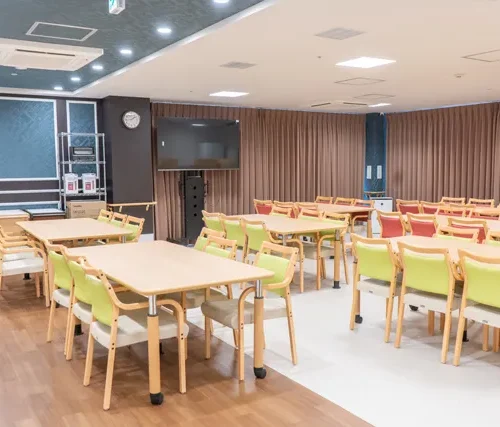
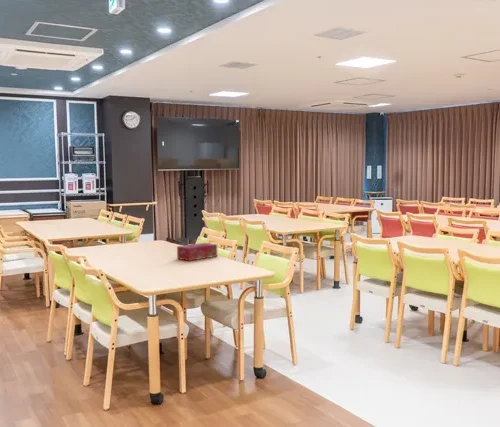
+ tissue box (197, 251)
